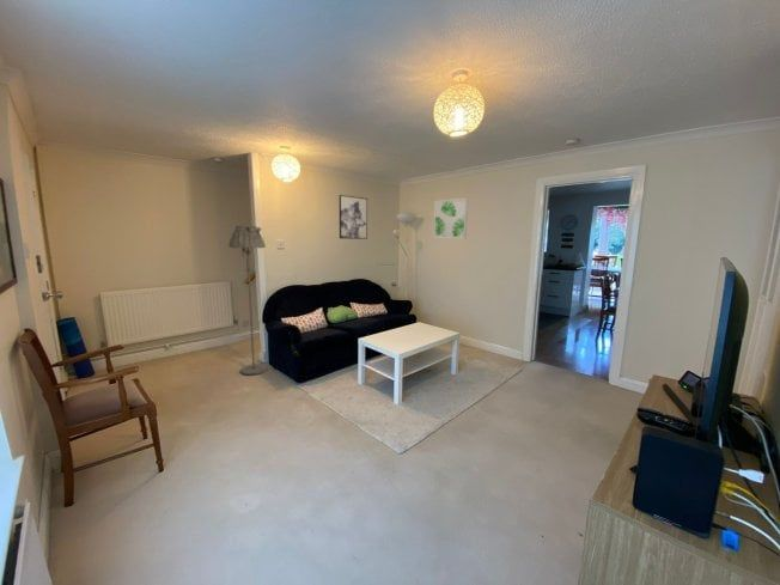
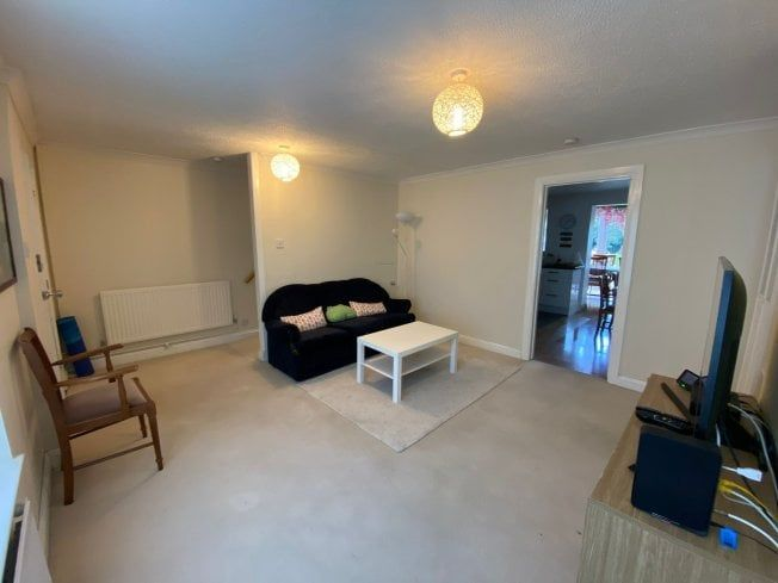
- floor lamp (250, 300)
- wall art (353, 218)
- wall art (450, 219)
